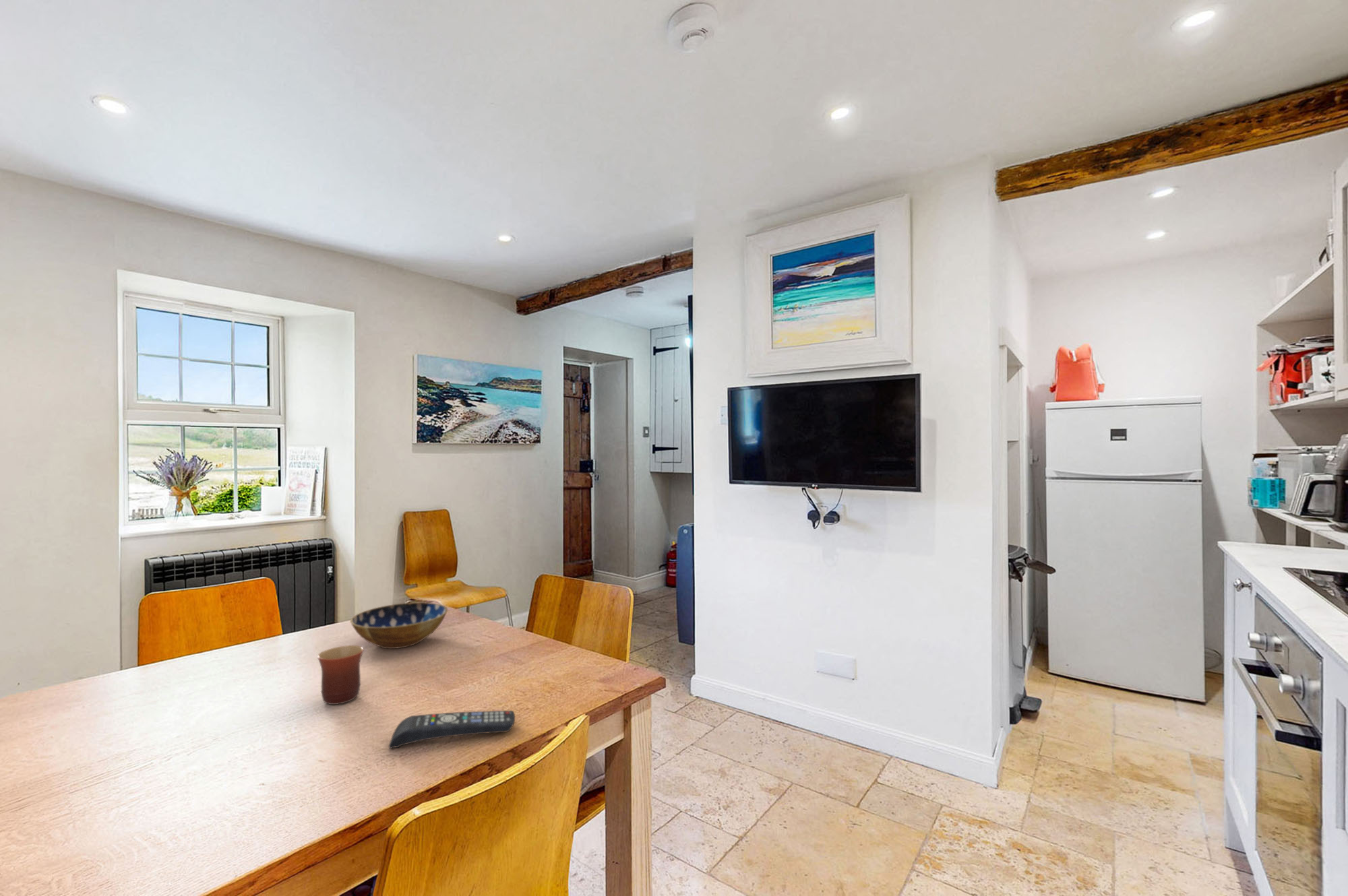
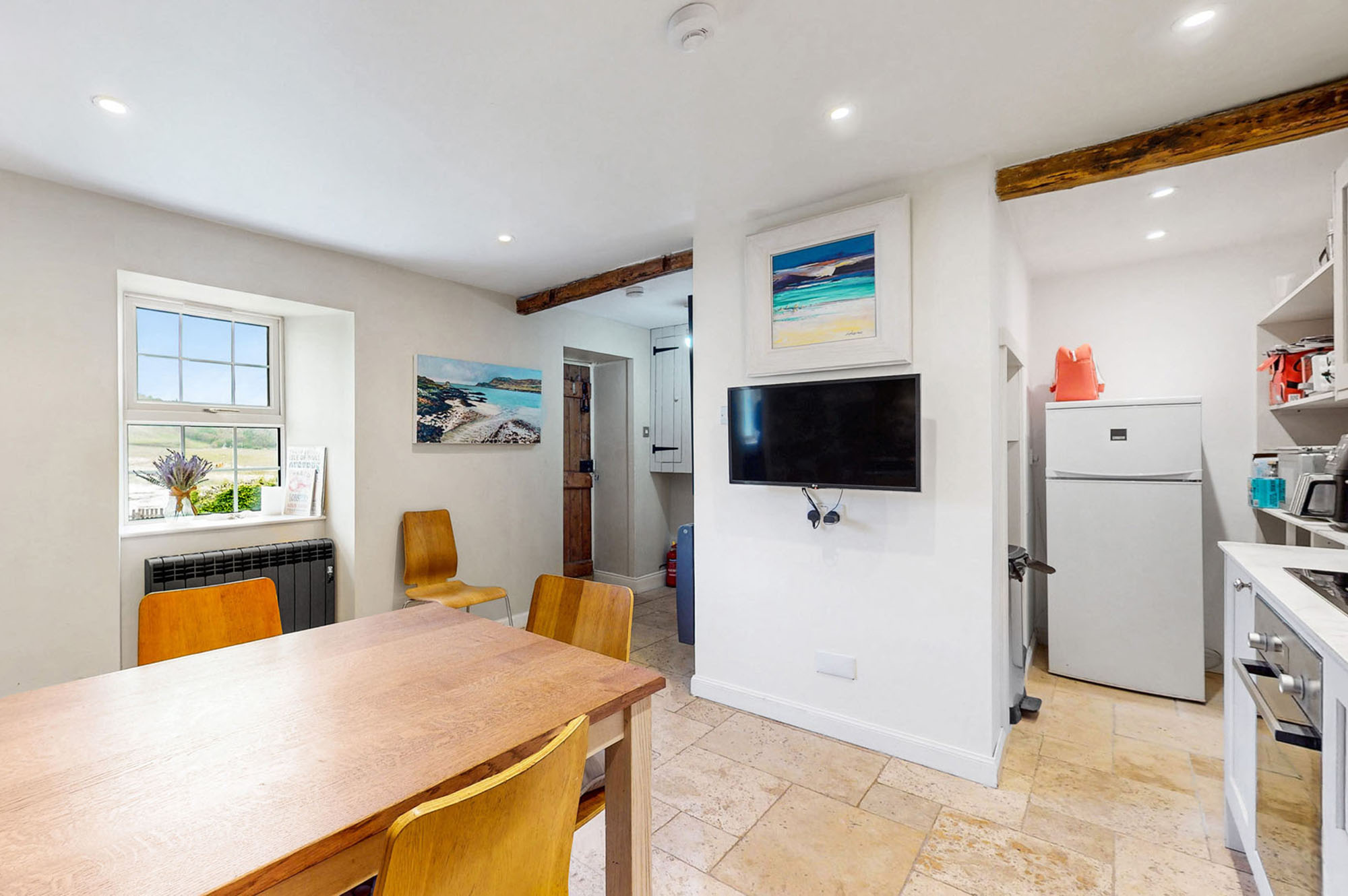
- mug (344, 672)
- remote control (454, 725)
- bowl (400, 628)
